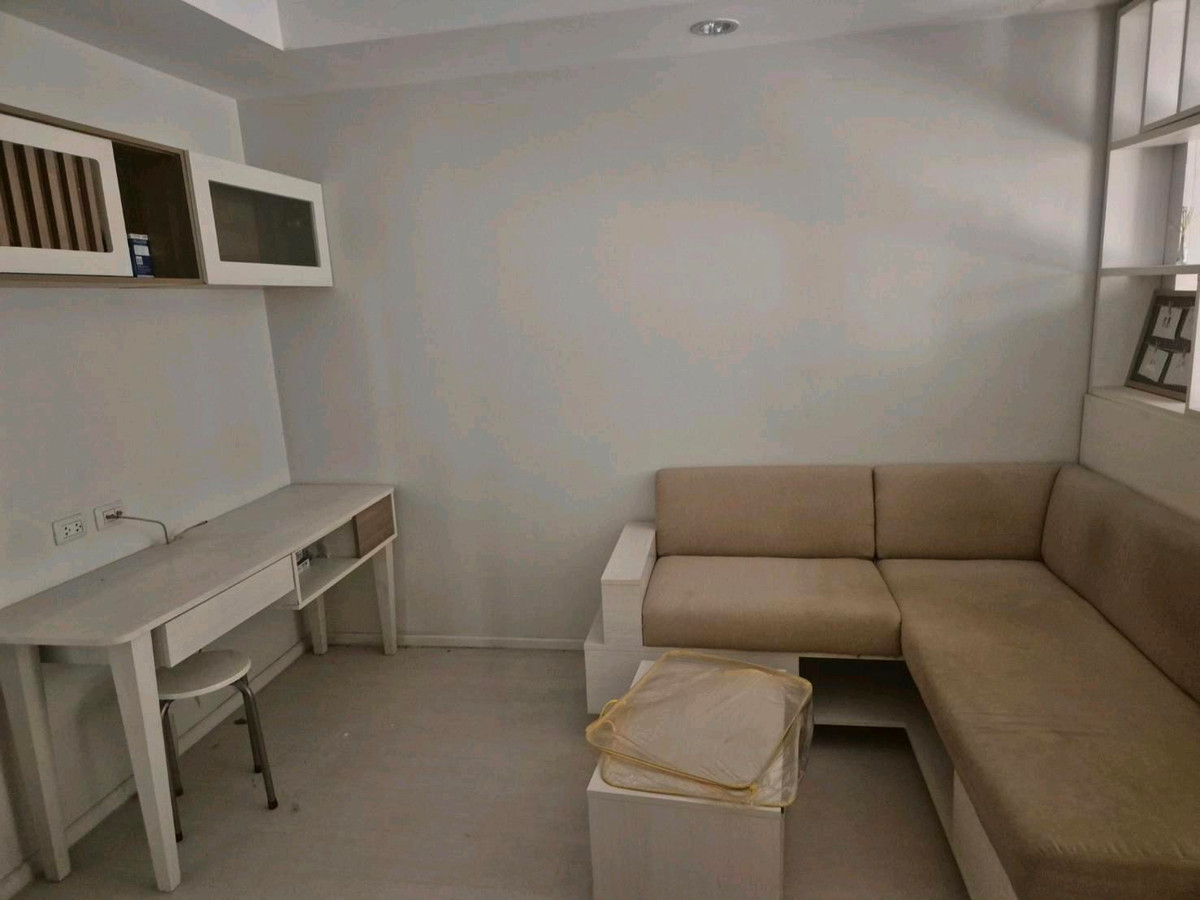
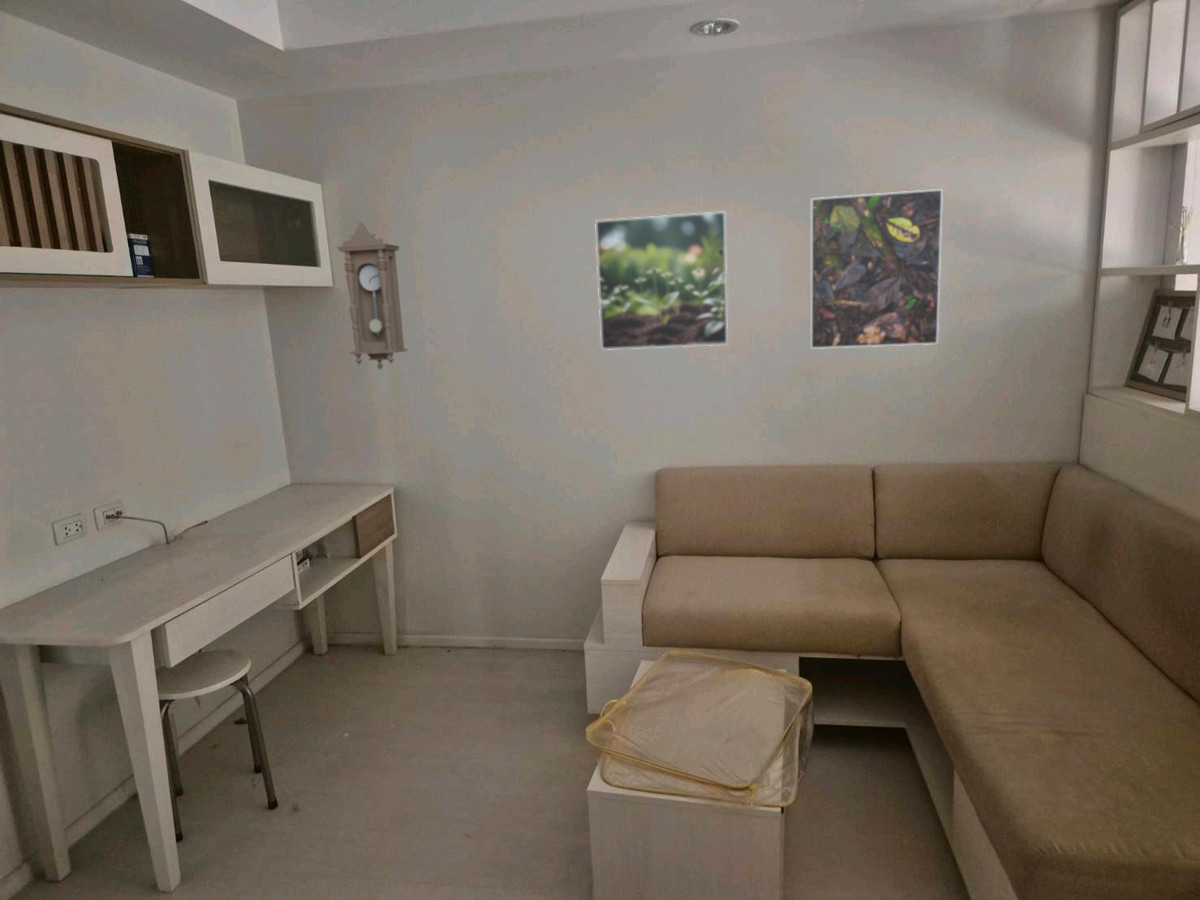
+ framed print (661, 282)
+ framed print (873, 271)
+ pendulum clock (373, 297)
